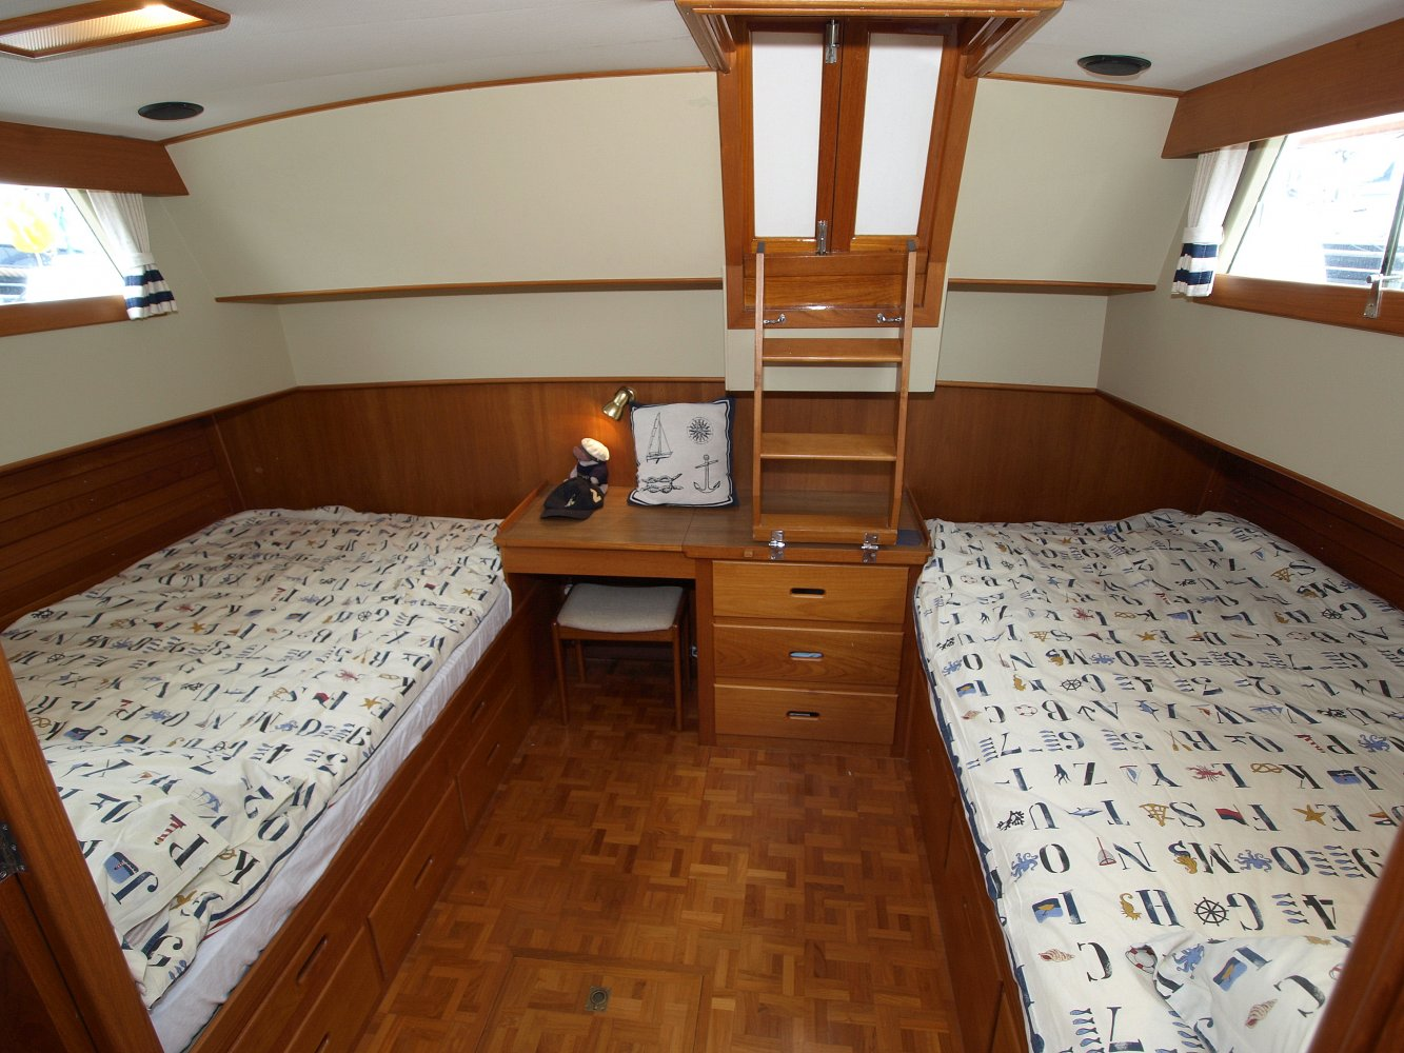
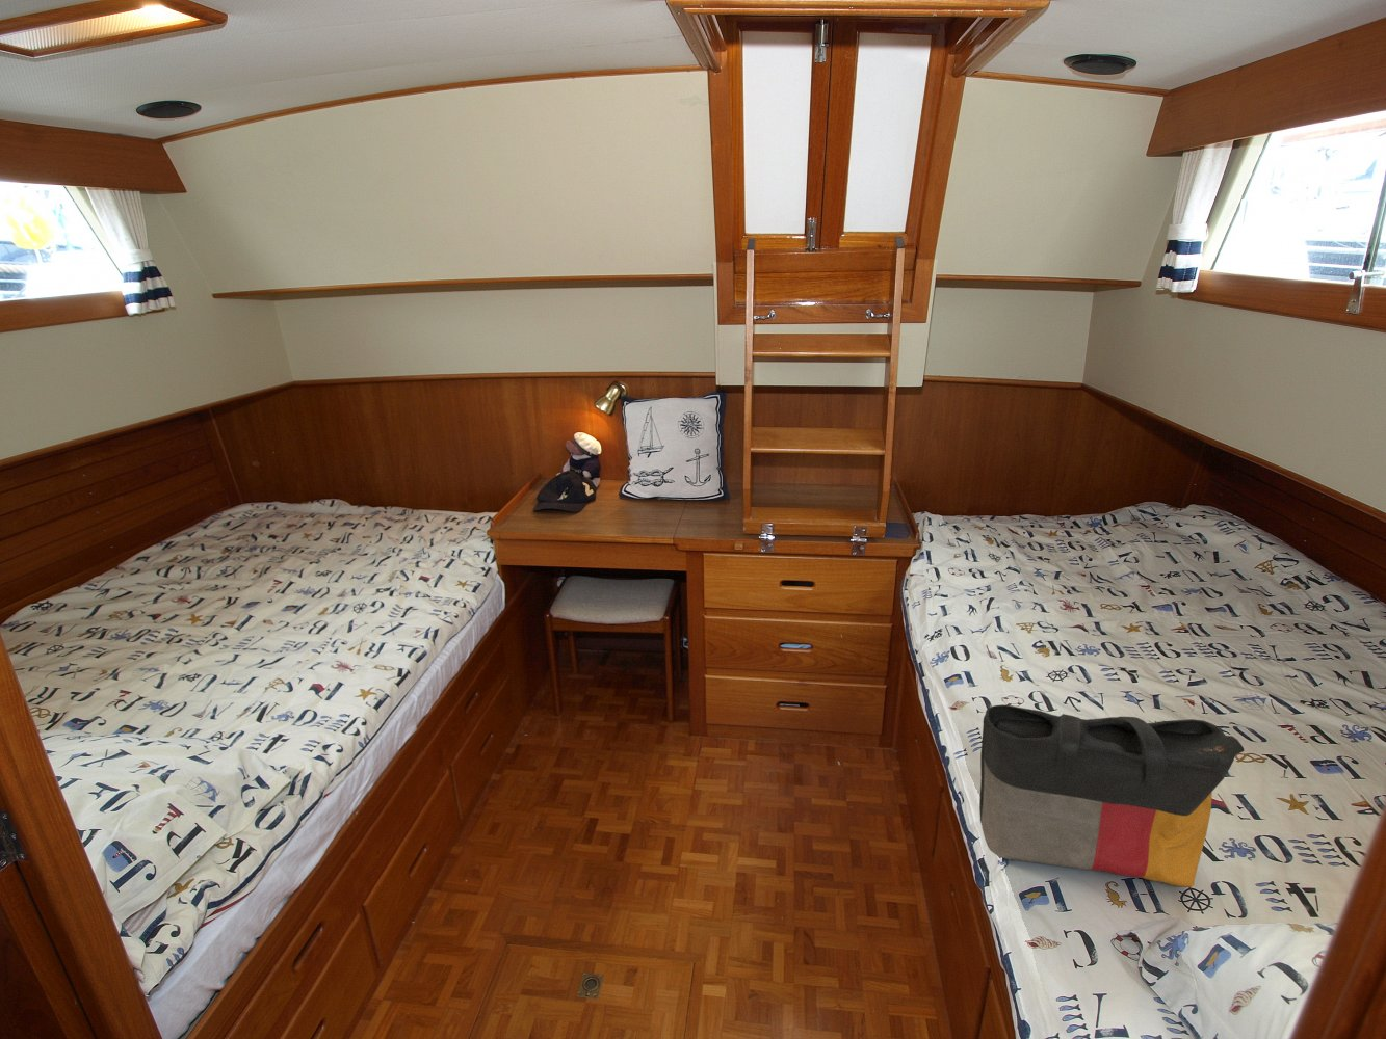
+ tote bag (1092, 776)
